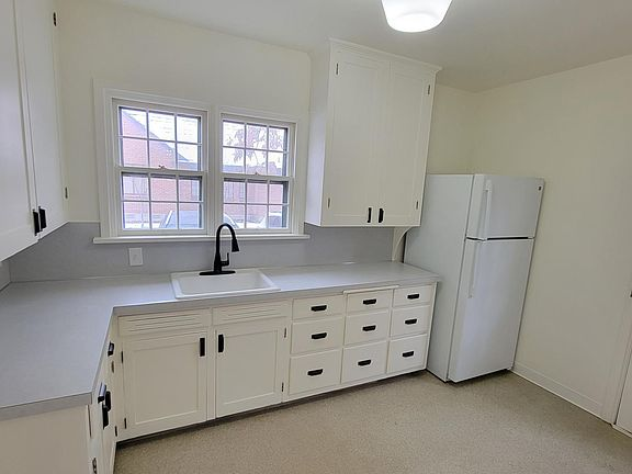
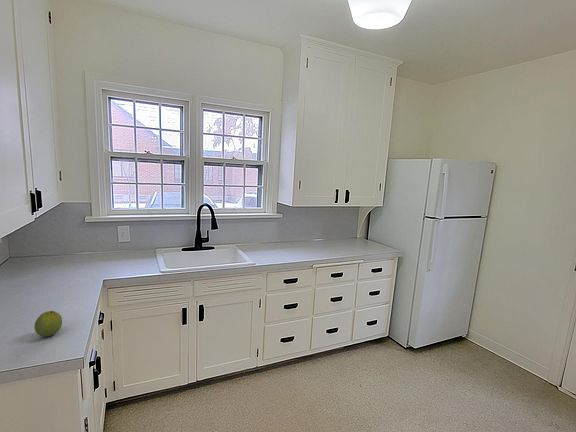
+ fruit (48, 323)
